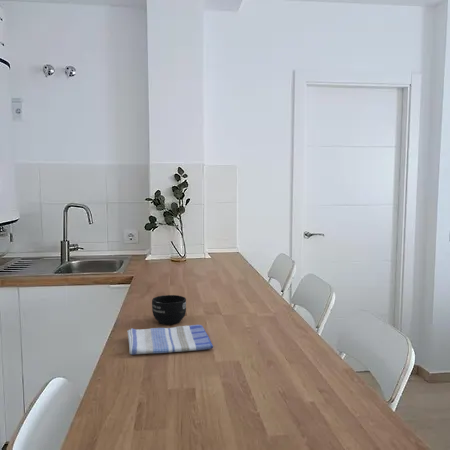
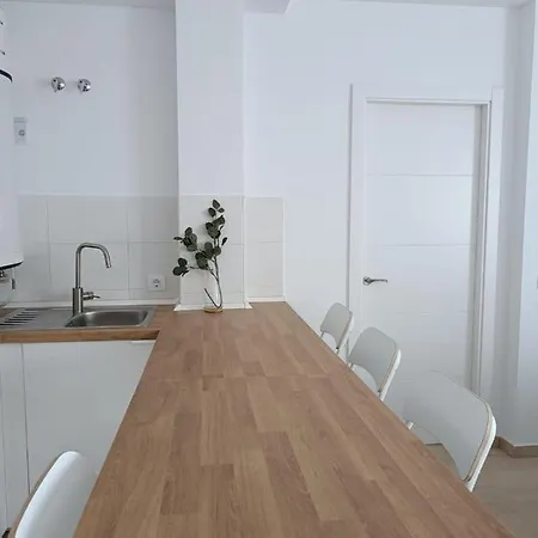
- mug (168, 308)
- dish towel (168, 338)
